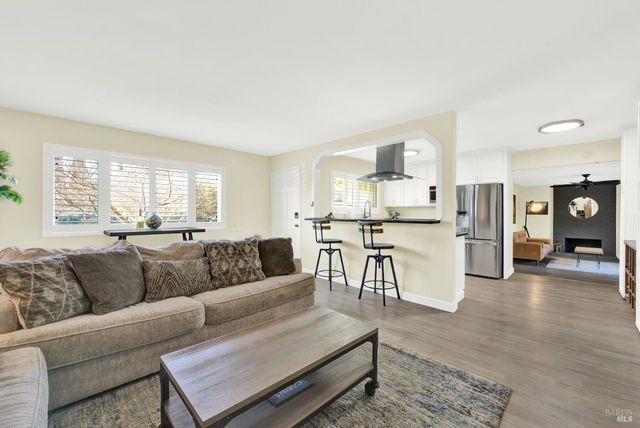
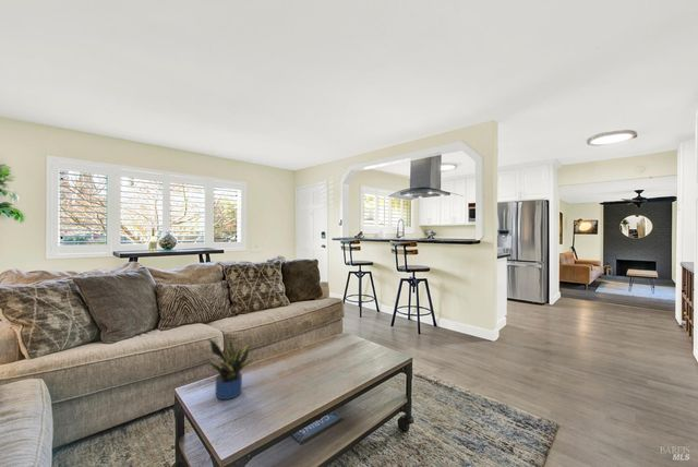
+ potted plant (228, 364)
